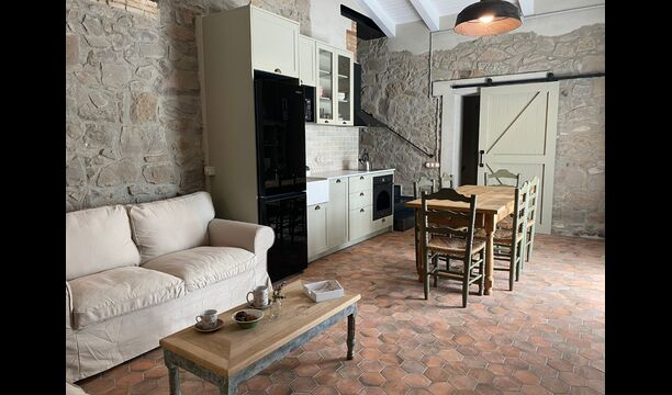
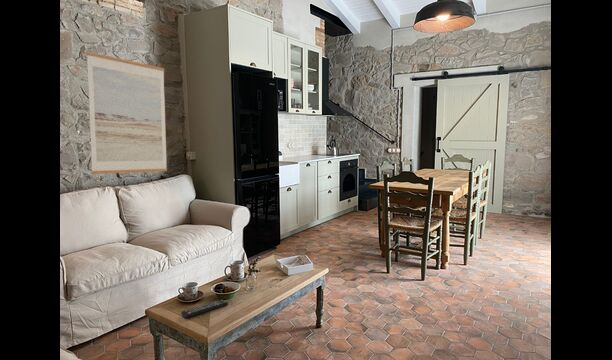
+ remote control (205, 308)
+ wall art (130, 117)
